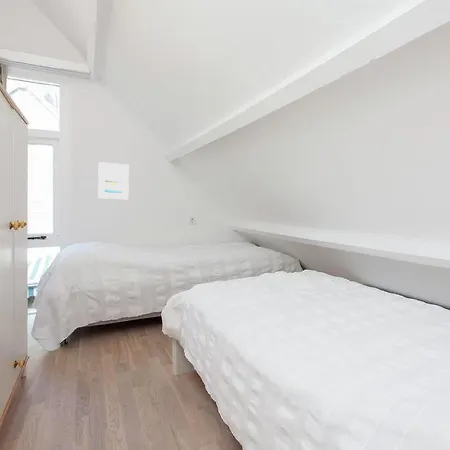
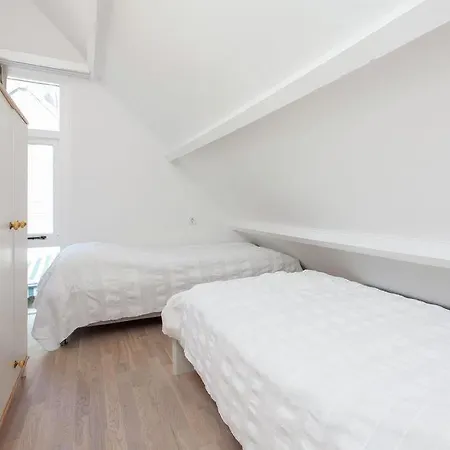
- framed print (113, 181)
